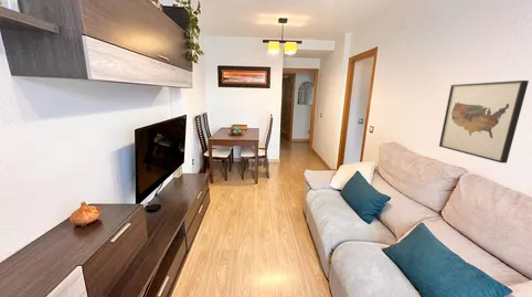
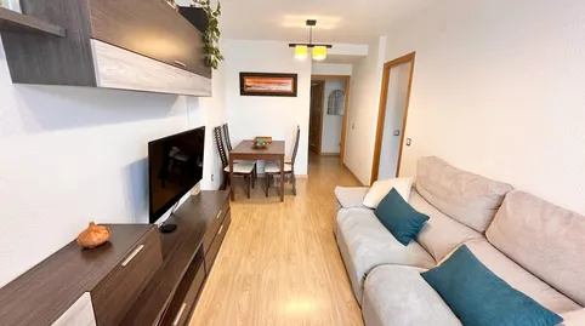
- wall art (476, 119)
